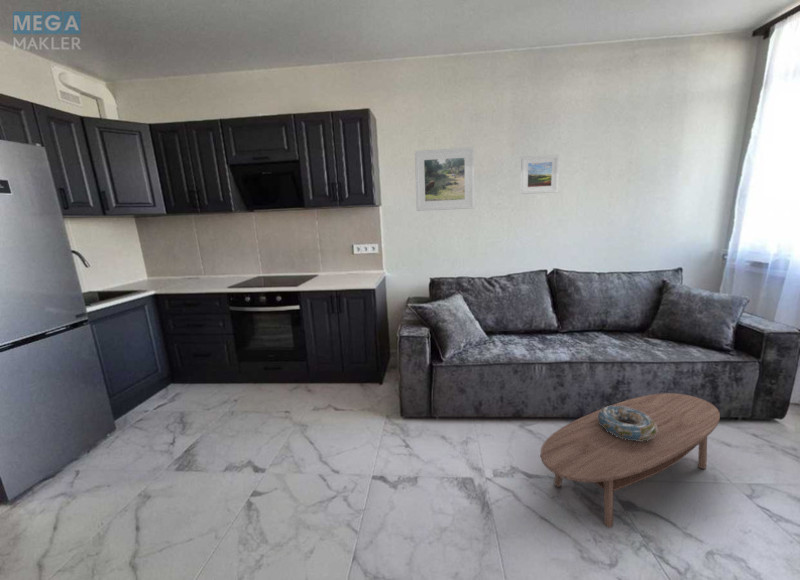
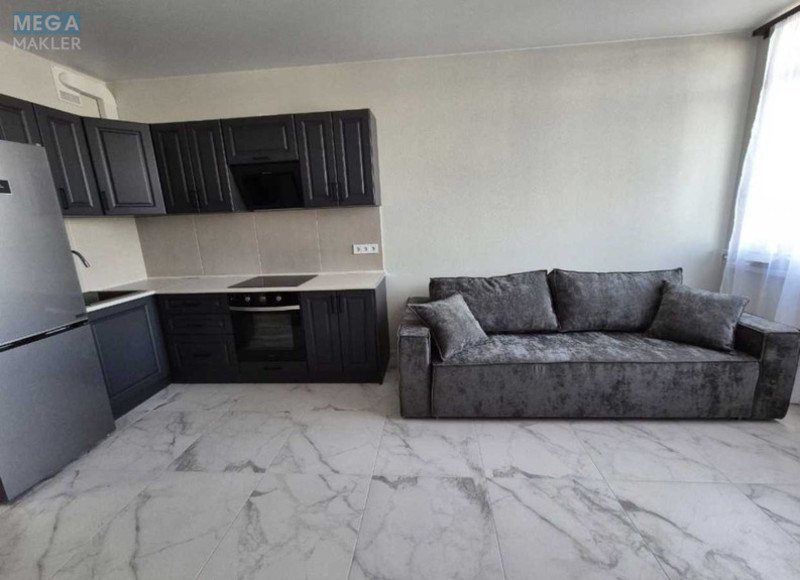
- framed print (539, 174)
- coffee table (633, 452)
- decorative bowl (626, 423)
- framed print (444, 179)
